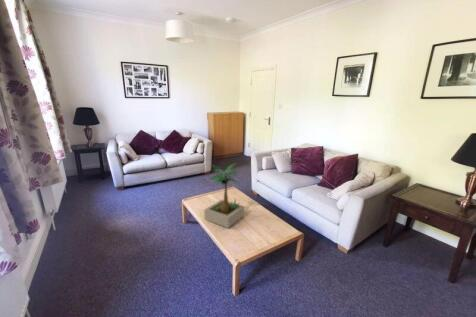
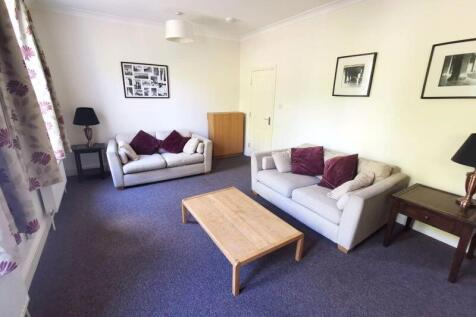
- potted plant (226, 191)
